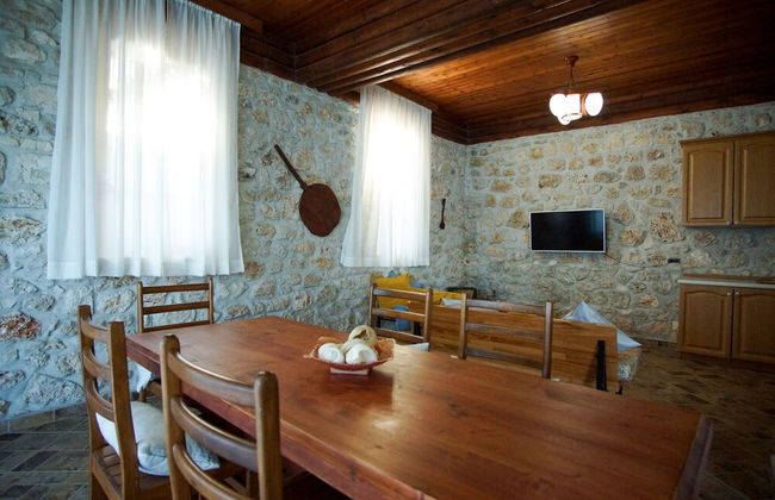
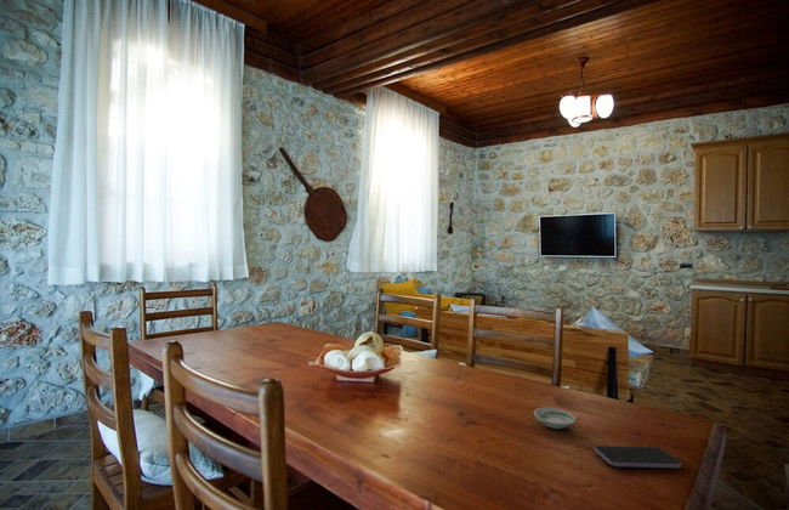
+ smartphone (636, 455)
+ saucer (554, 419)
